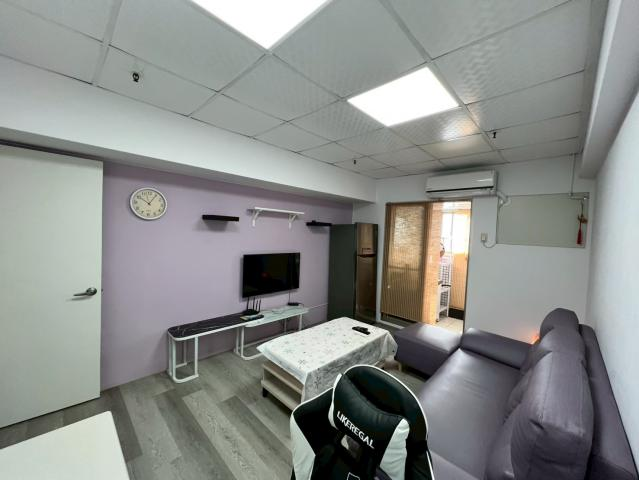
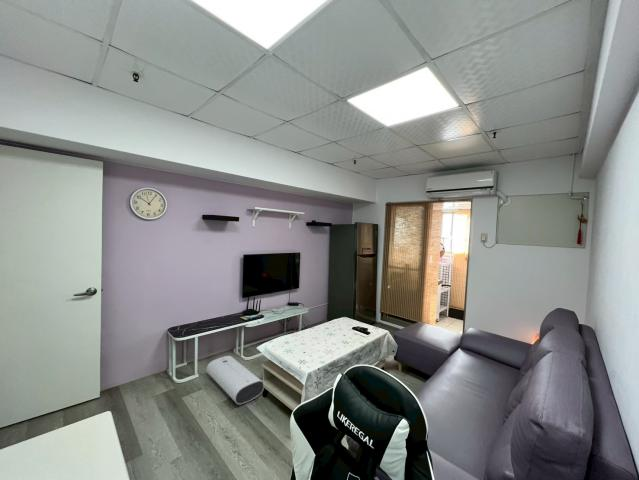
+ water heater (233, 376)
